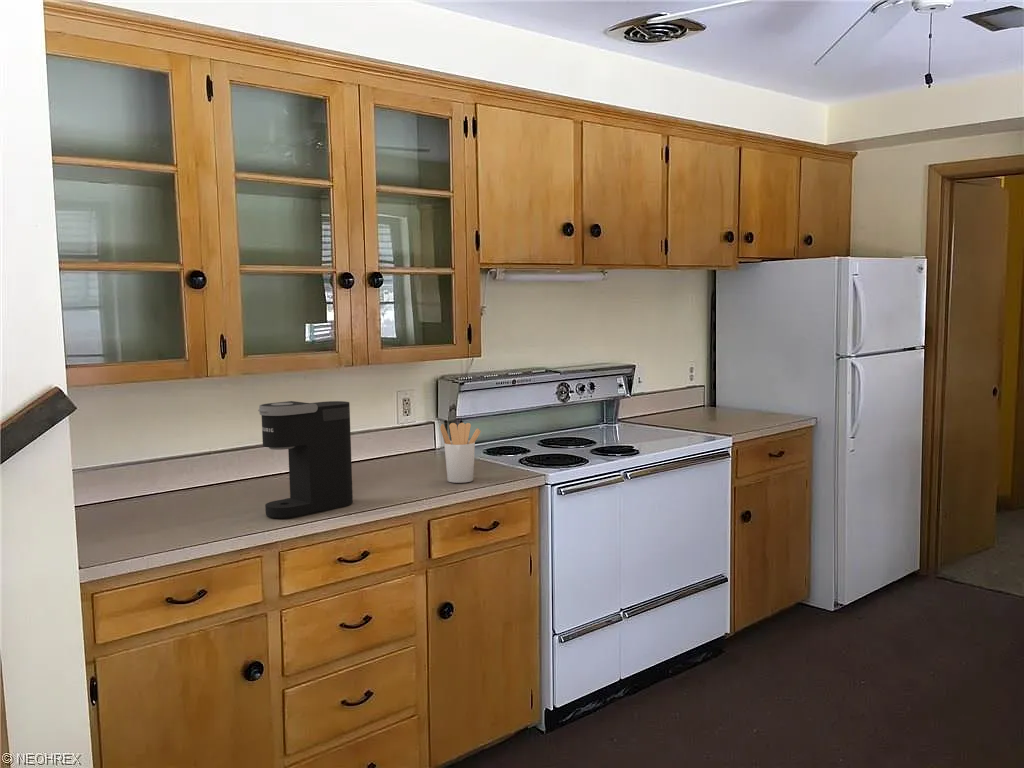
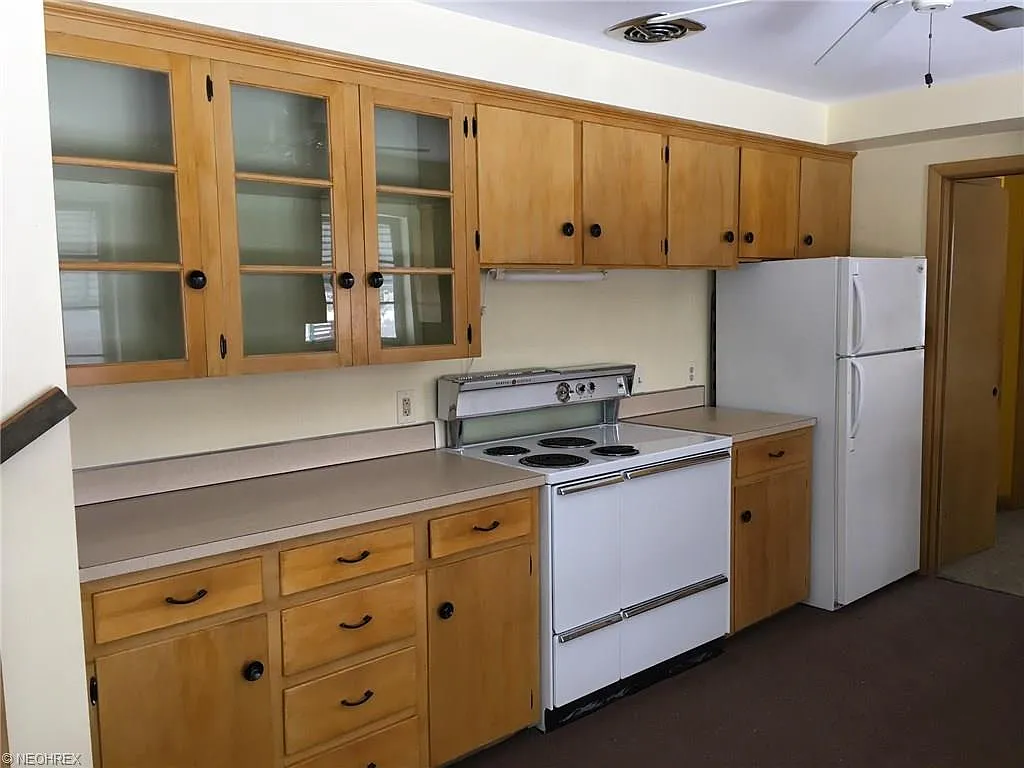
- coffee maker (307, 455)
- utensil holder (459, 450)
